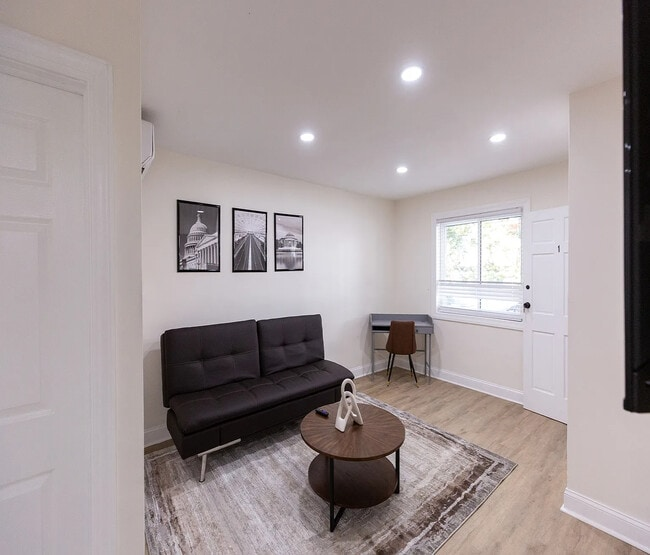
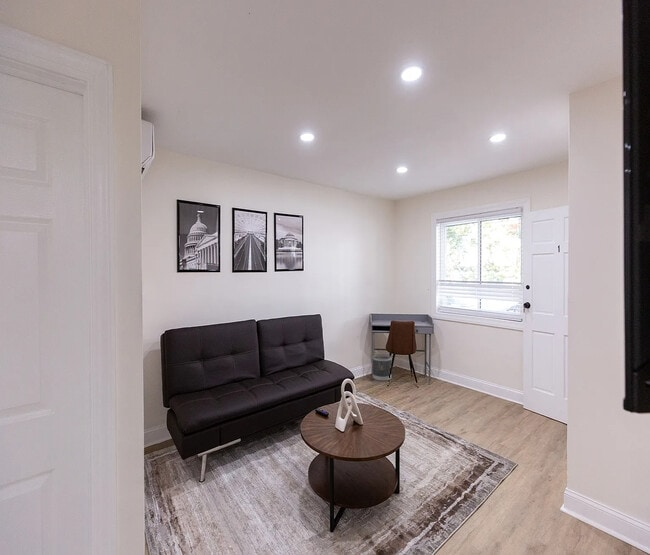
+ wastebasket (381, 367)
